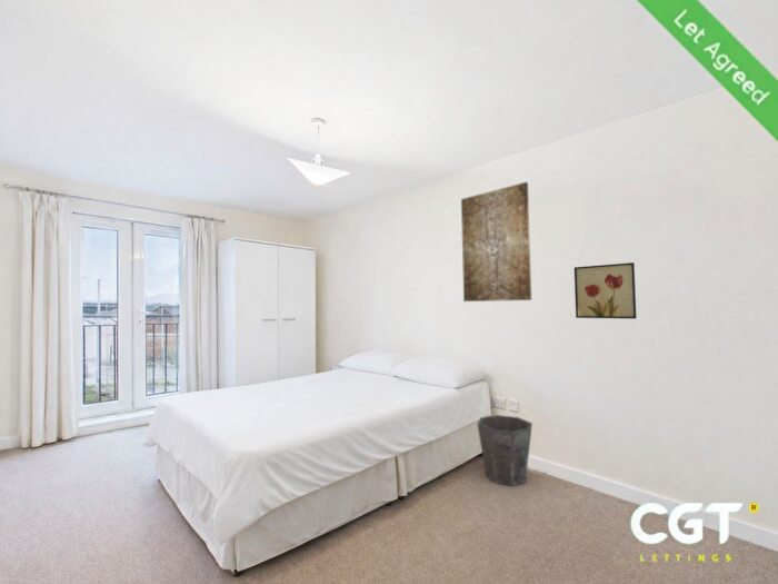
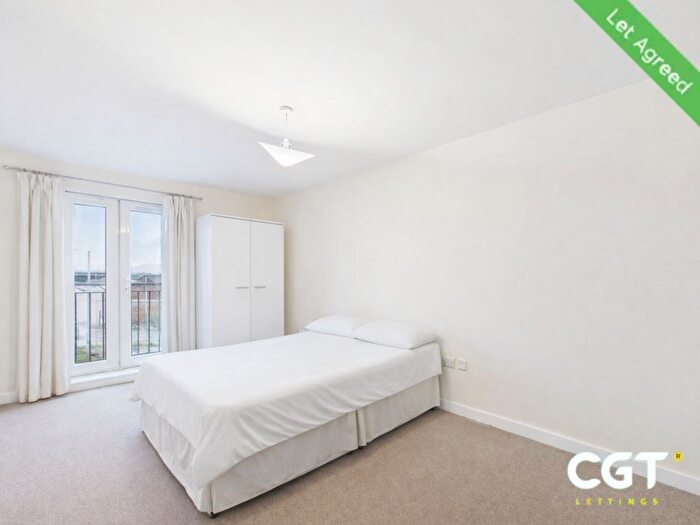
- waste bin (505, 449)
- wall art (493, 246)
- wall art (604, 291)
